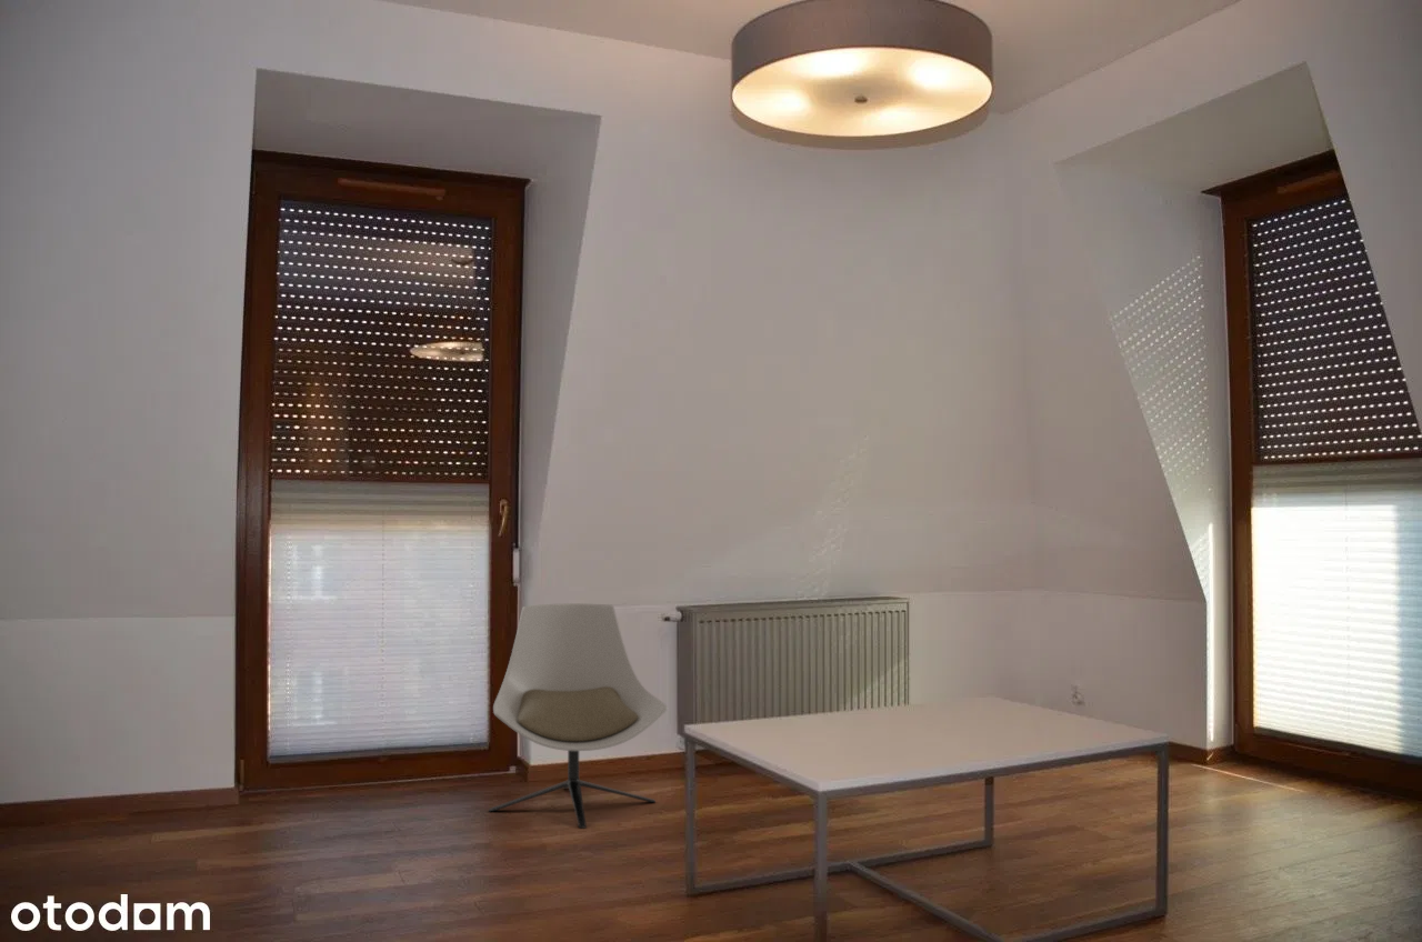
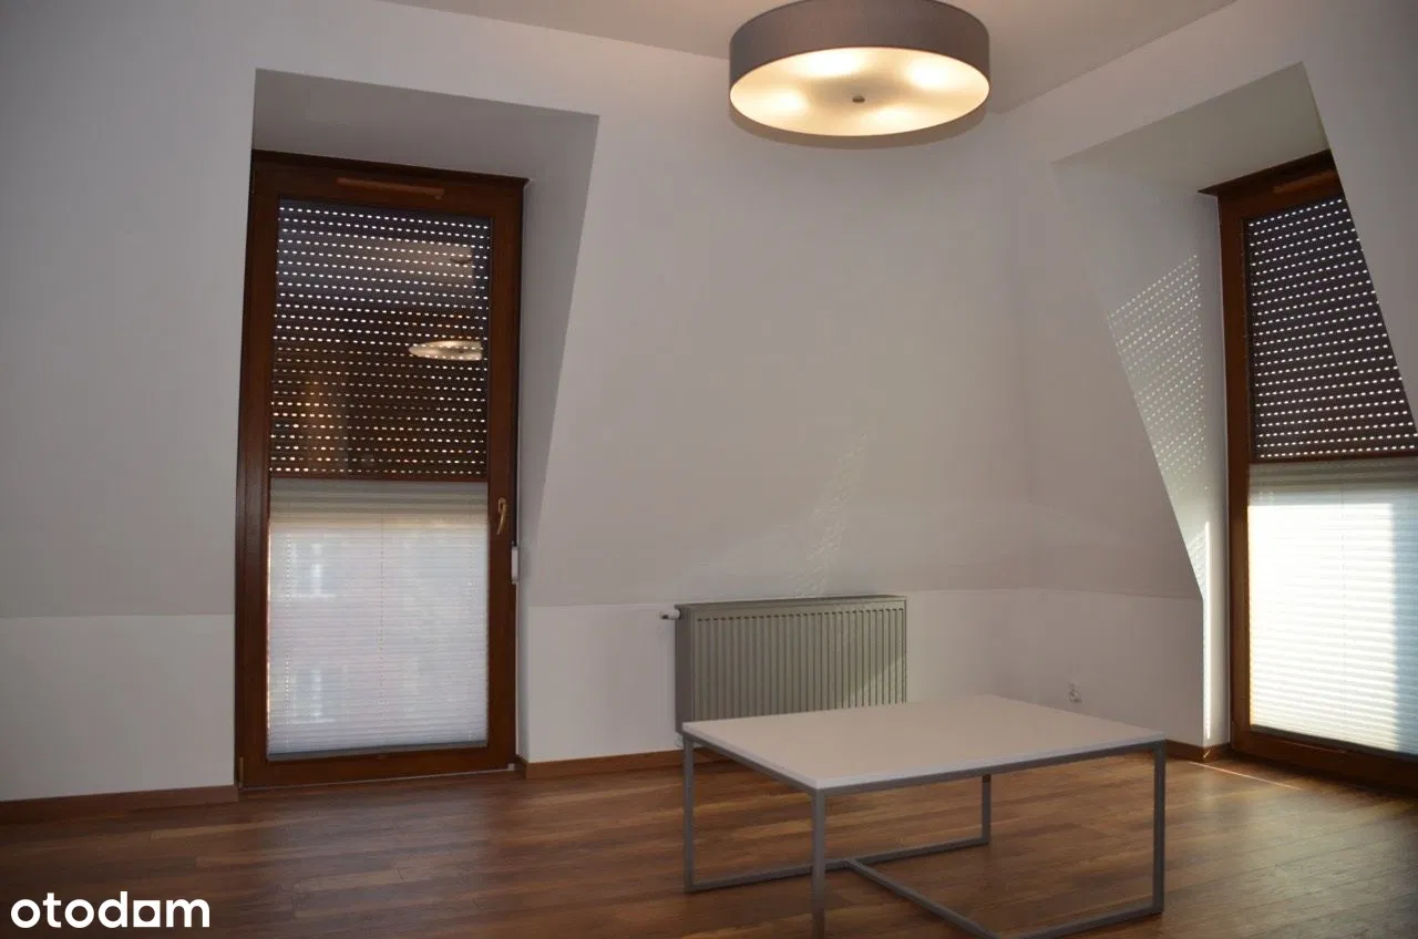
- chair (573, 708)
